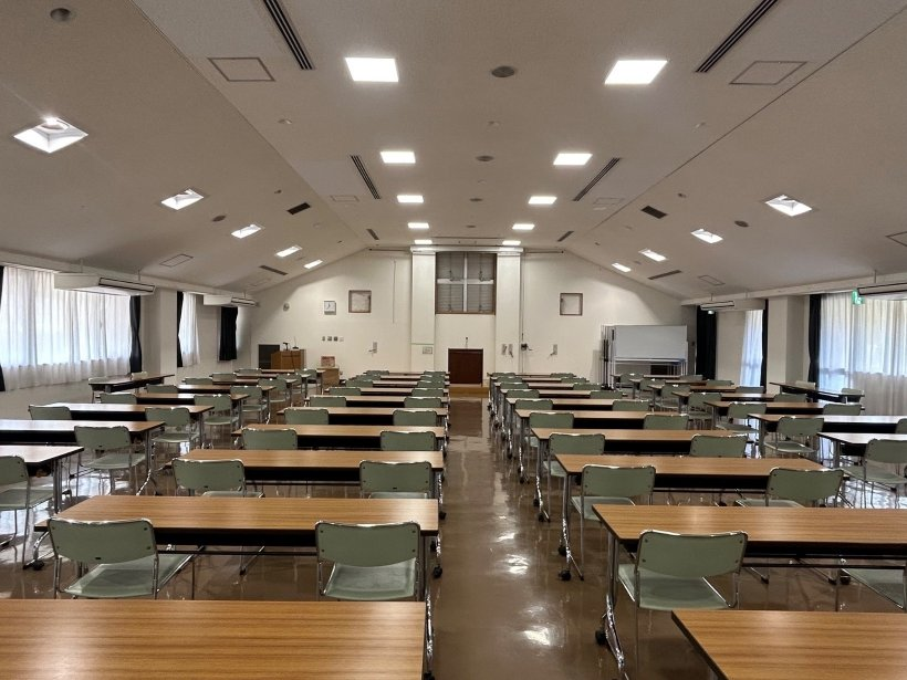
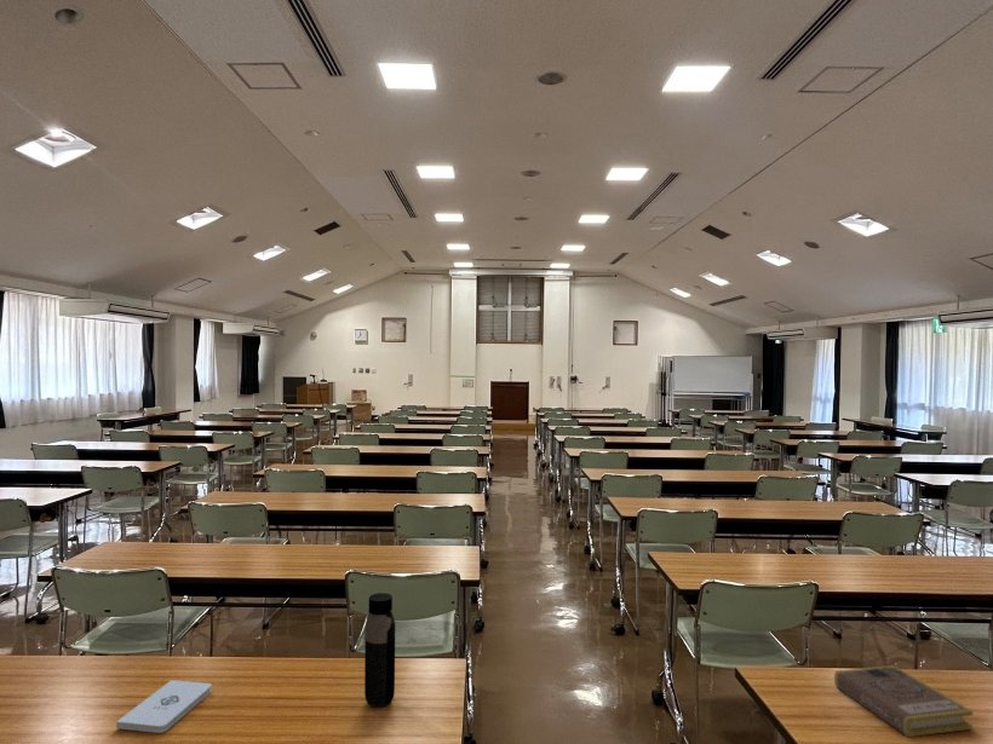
+ book (899, 698)
+ water bottle (379, 648)
+ notepad (167, 704)
